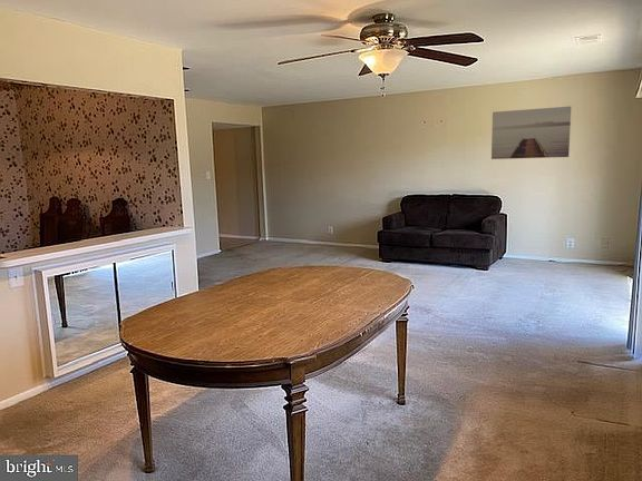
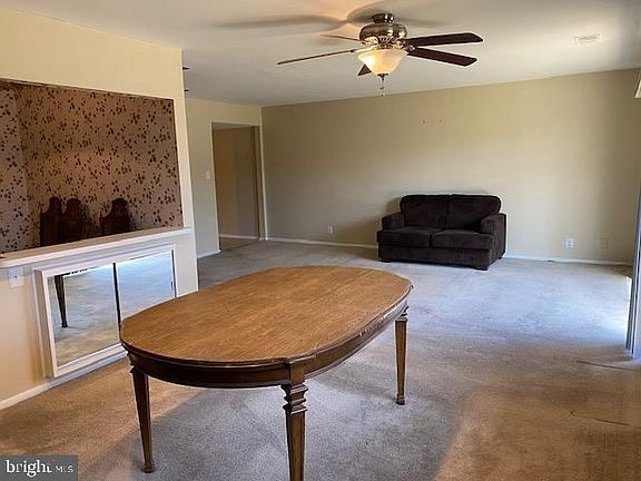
- wall art (529, 134)
